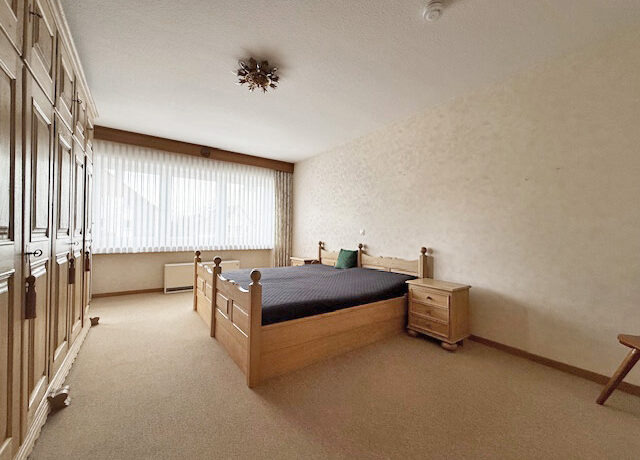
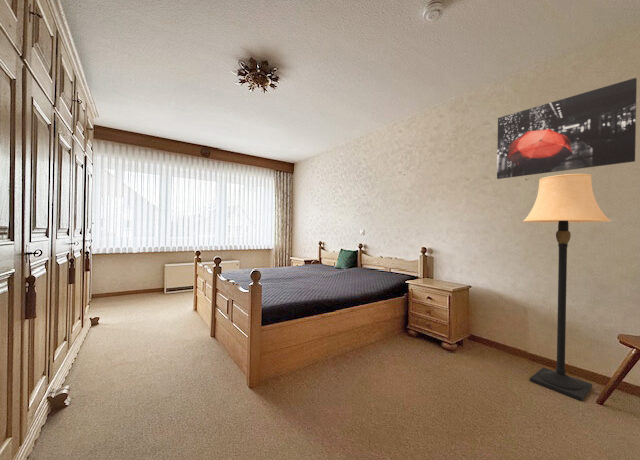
+ wall art (556, 136)
+ lamp (562, 280)
